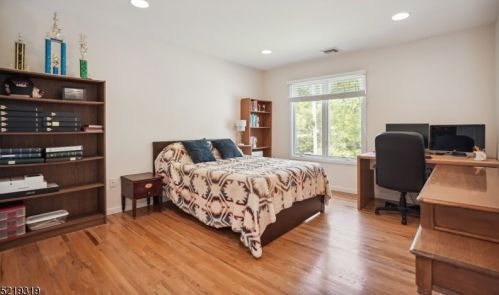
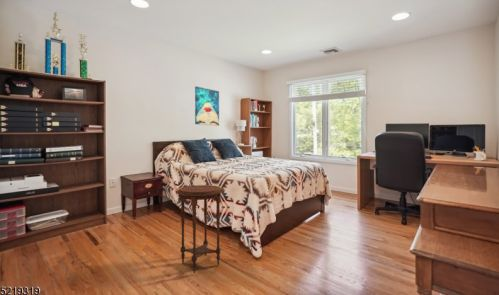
+ side table (204, 226)
+ wall art (207, 107)
